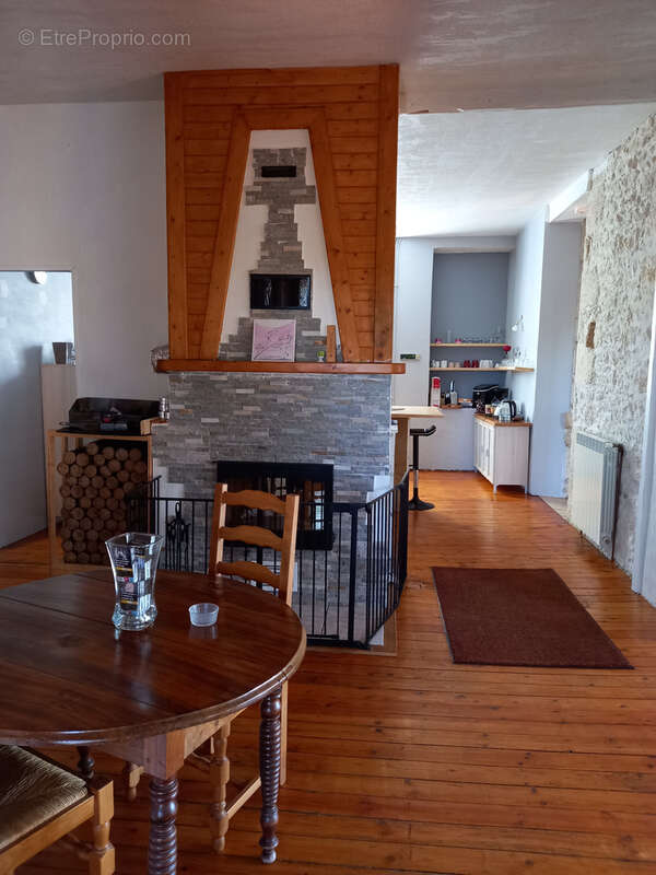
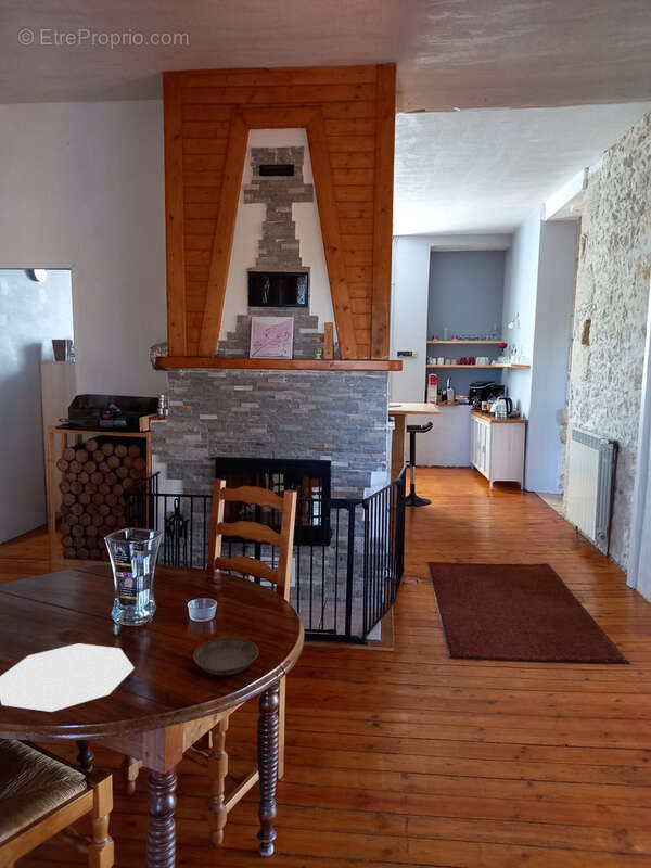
+ plate (66, 672)
+ saucer (226, 658)
